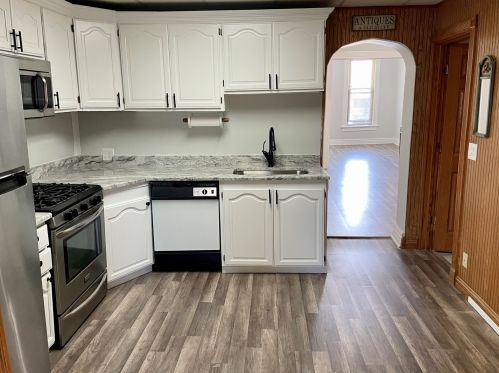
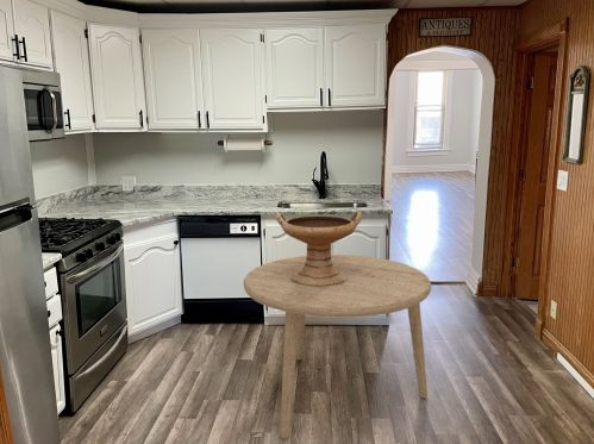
+ dining table (336, 317)
+ decorative bowl (318, 244)
